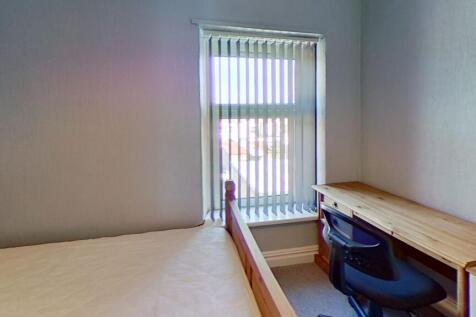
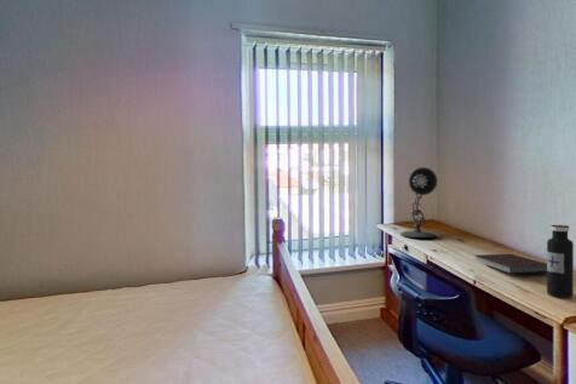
+ water bottle (559, 259)
+ notebook (511, 263)
+ desk lamp (417, 201)
